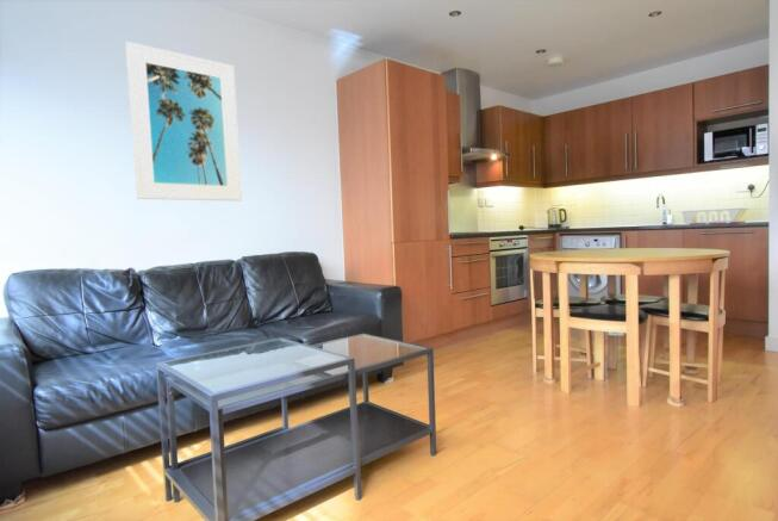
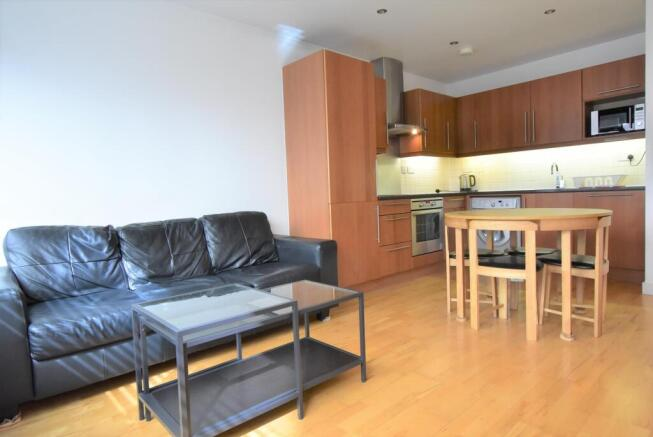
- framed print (188, 128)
